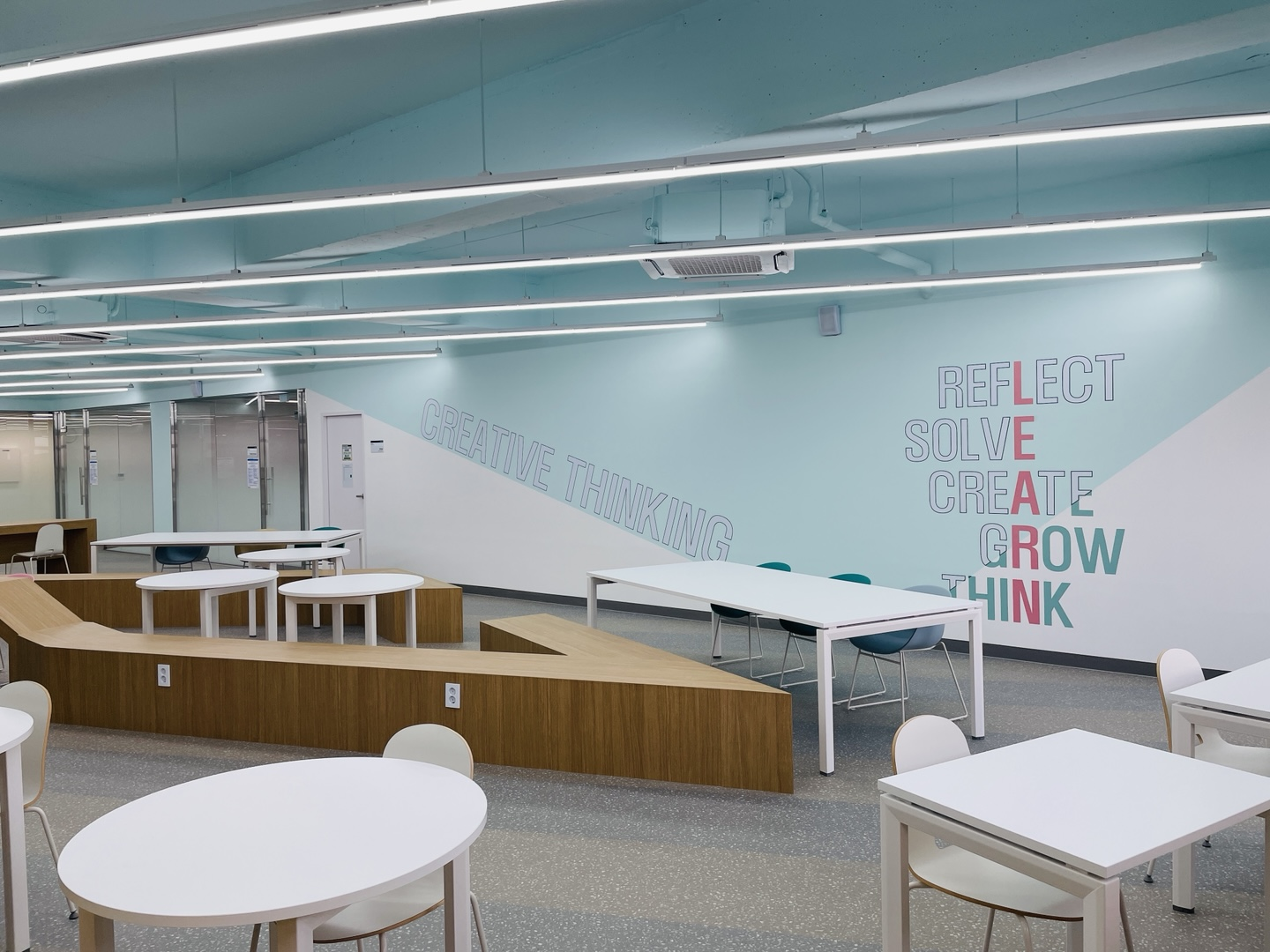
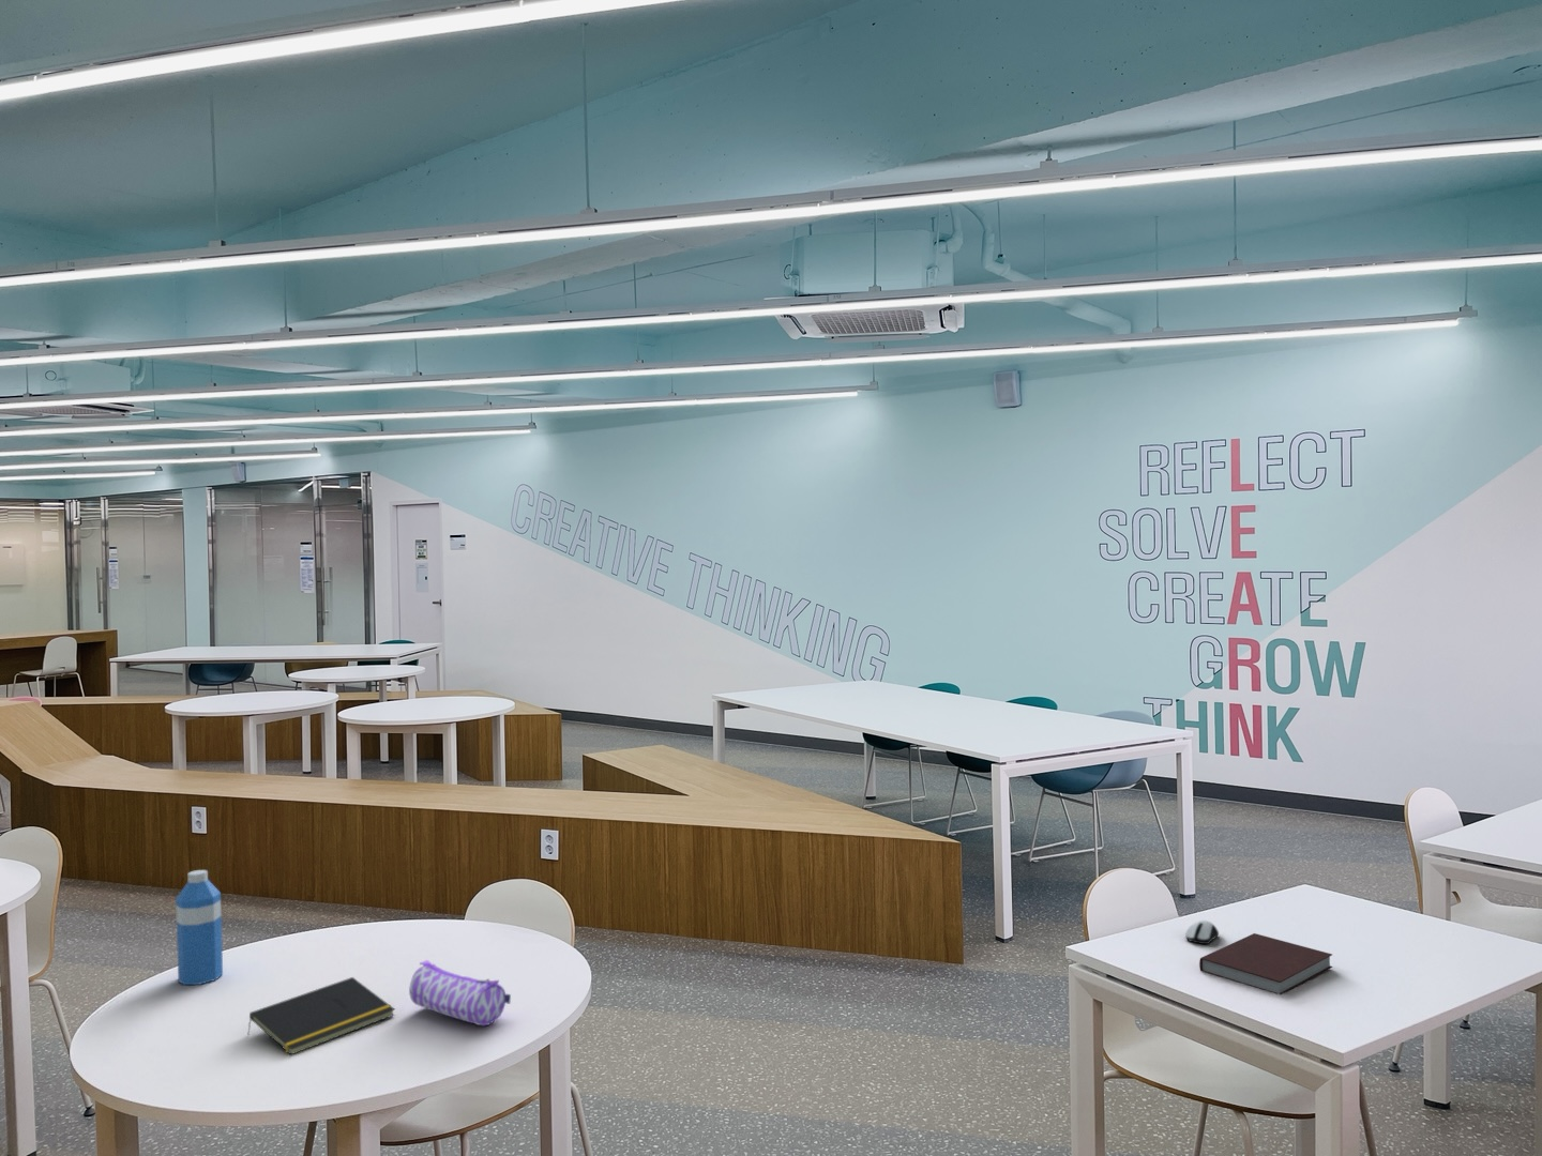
+ computer mouse (1202, 929)
+ notepad (323, 1014)
+ water bottle (199, 925)
+ pencil case (458, 992)
+ notebook (1265, 962)
